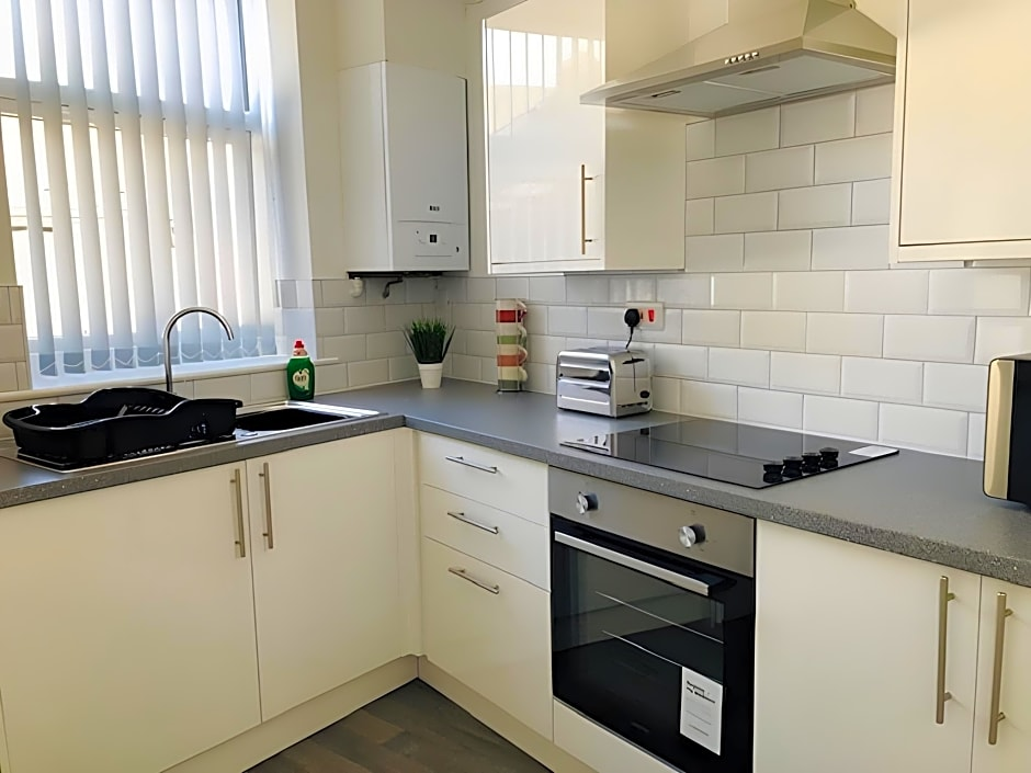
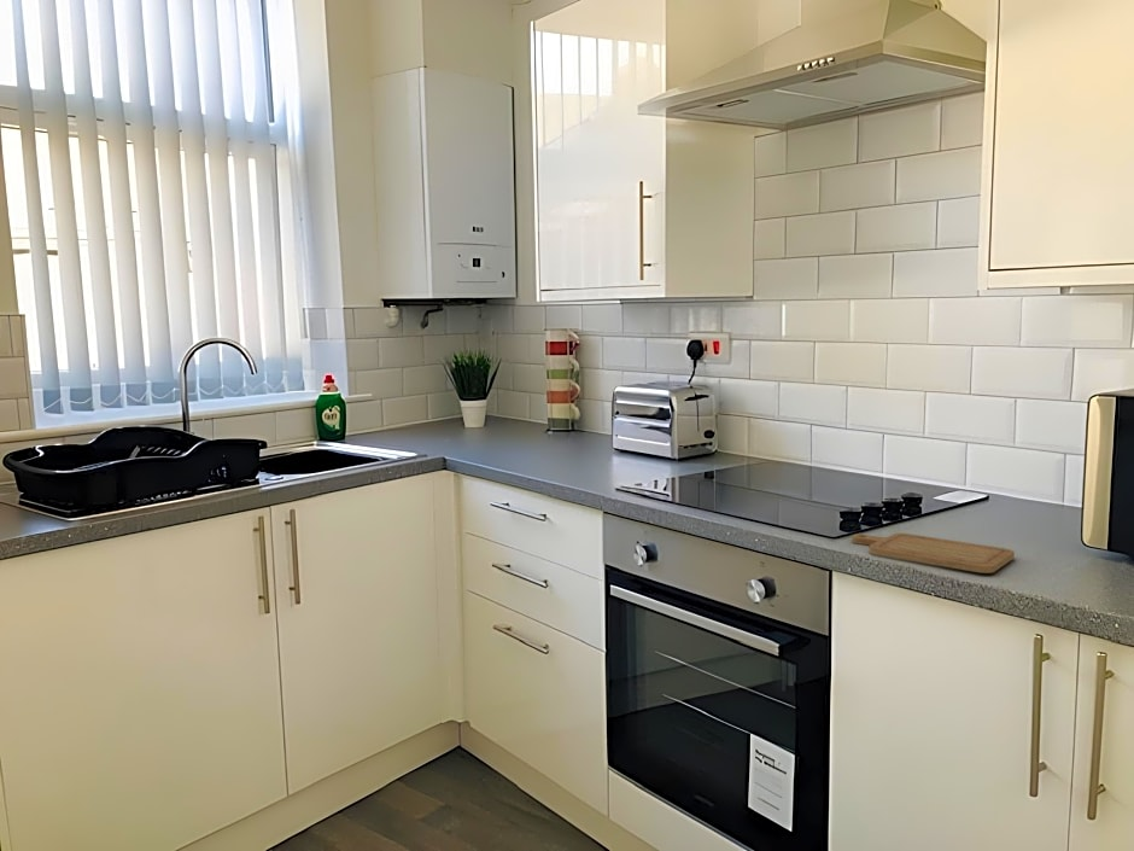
+ chopping board (924, 548)
